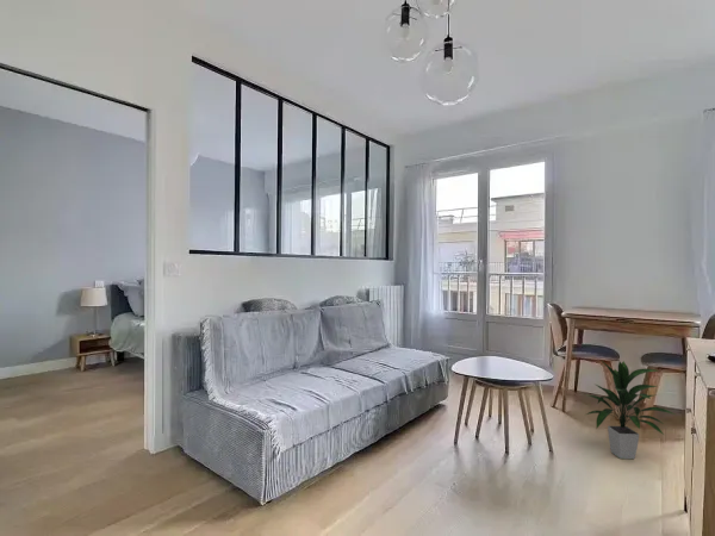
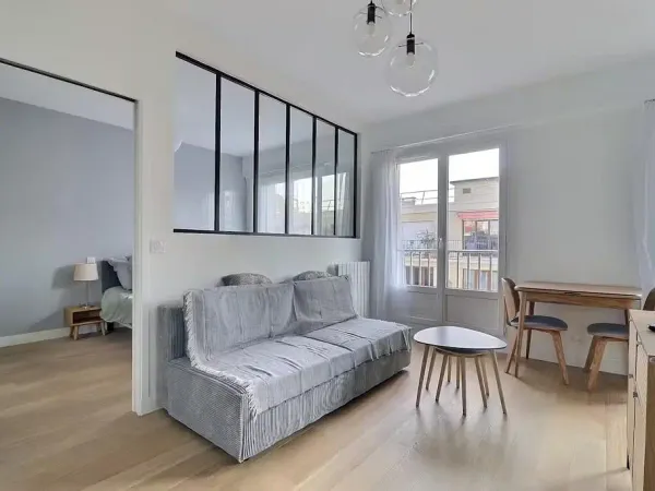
- indoor plant (623, 406)
